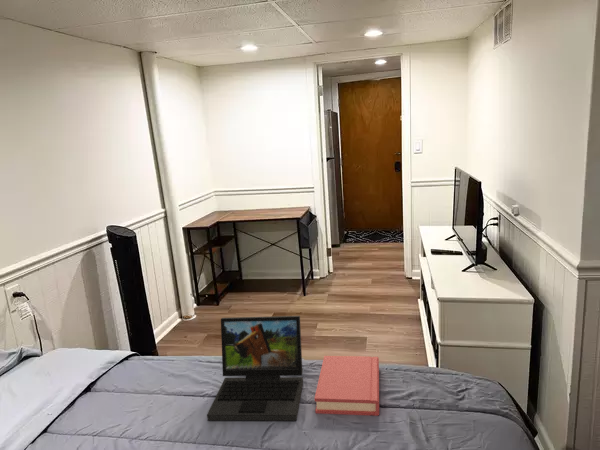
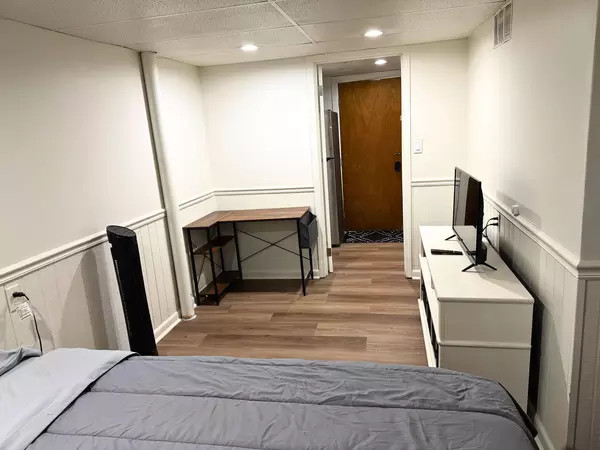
- hardback book (349, 383)
- laptop (256, 363)
